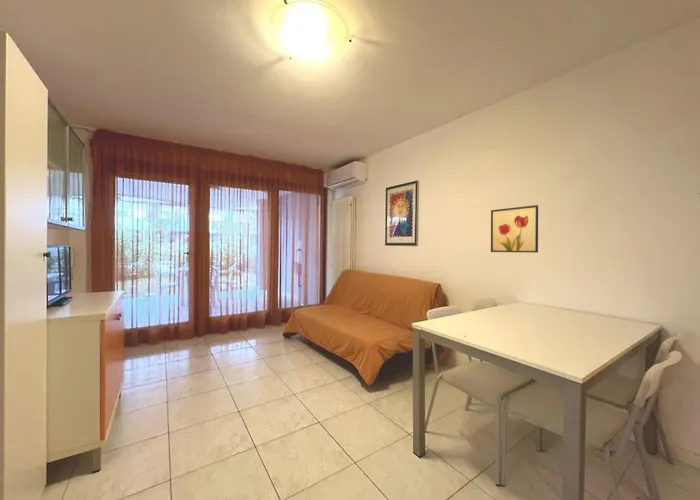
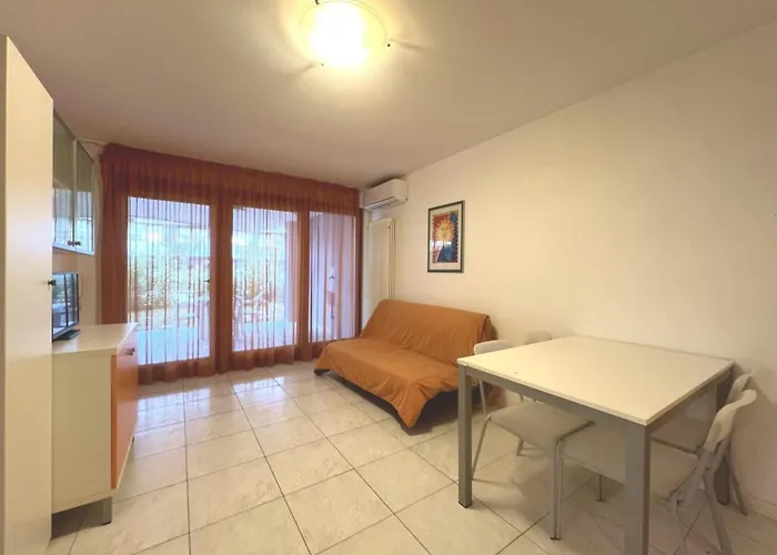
- wall art (513, 230)
